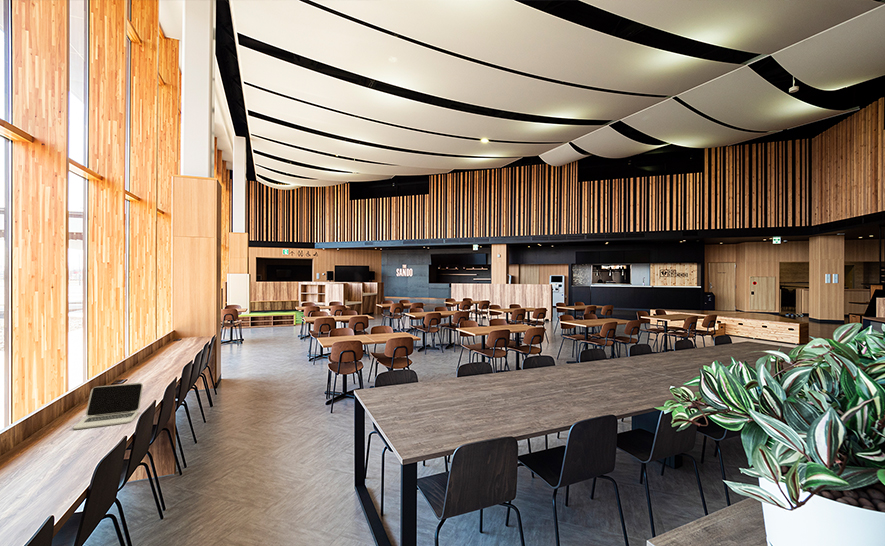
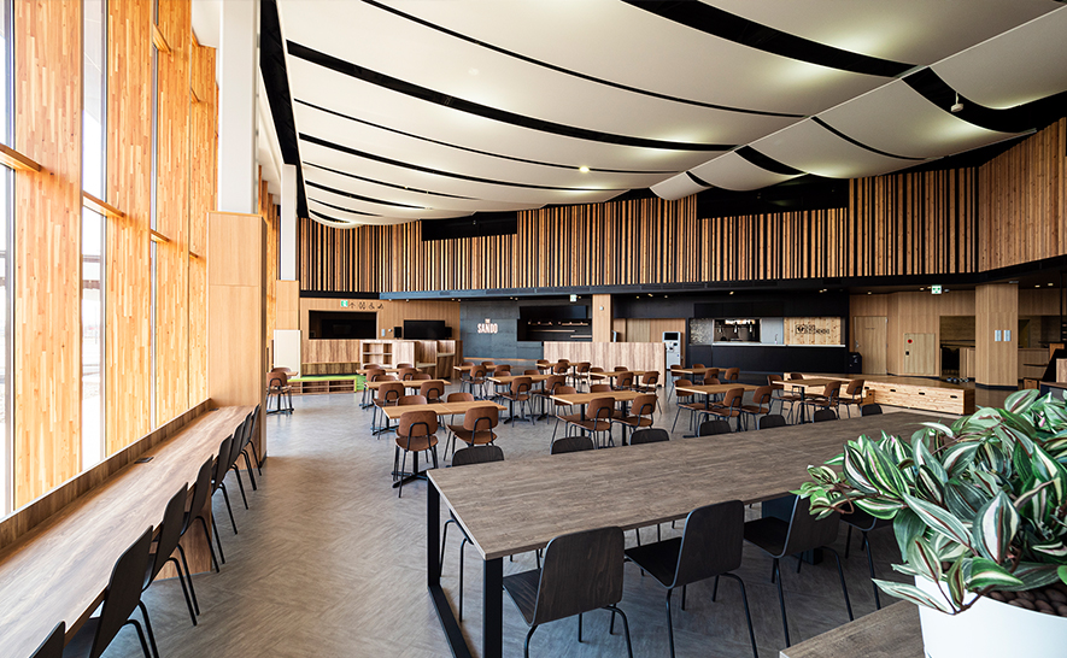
- laptop (110, 404)
